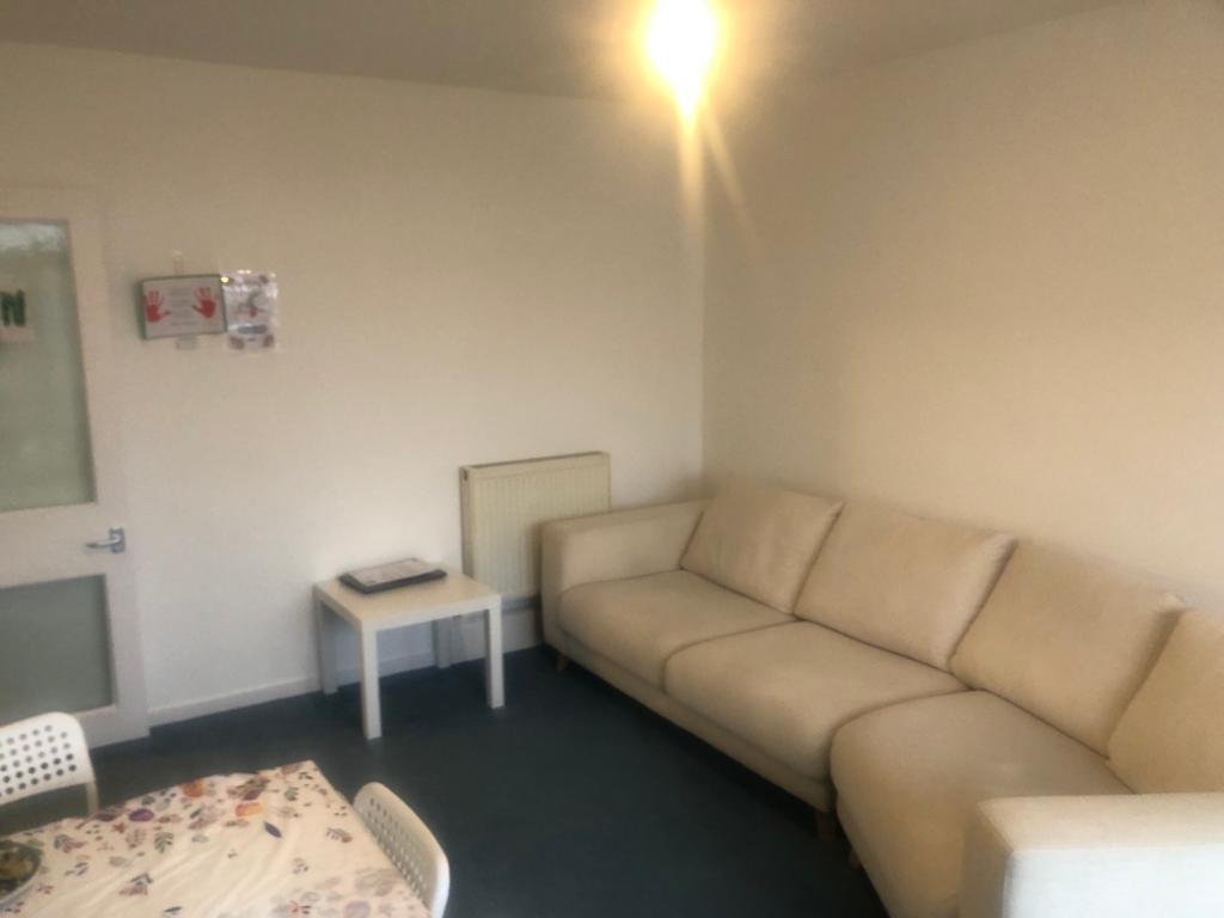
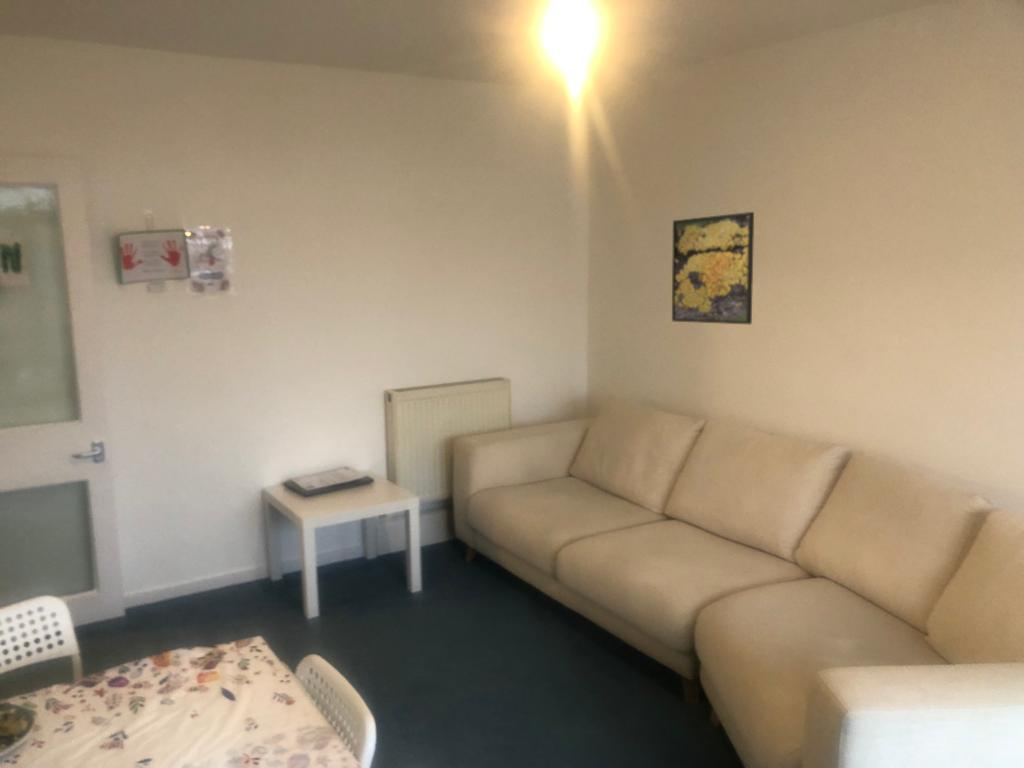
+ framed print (710, 270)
